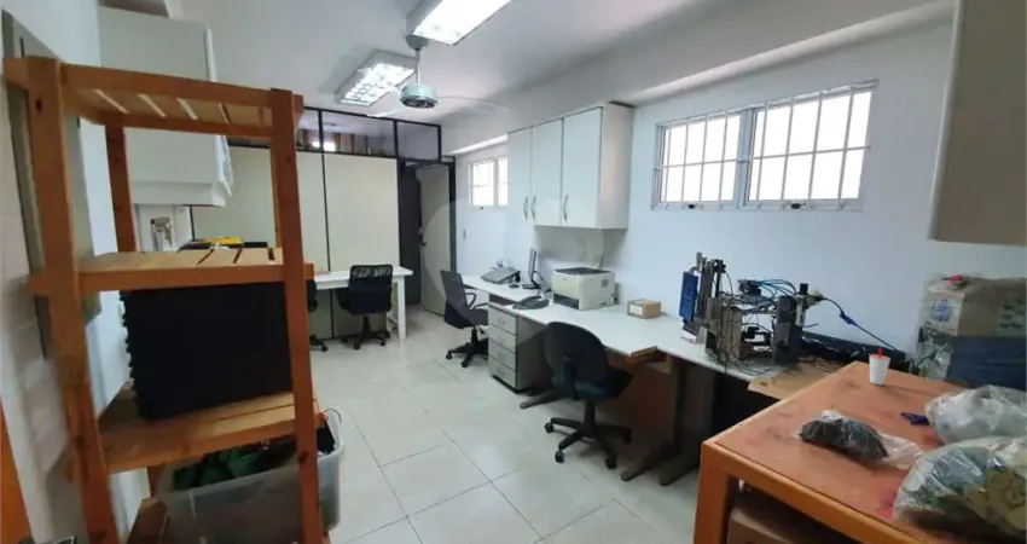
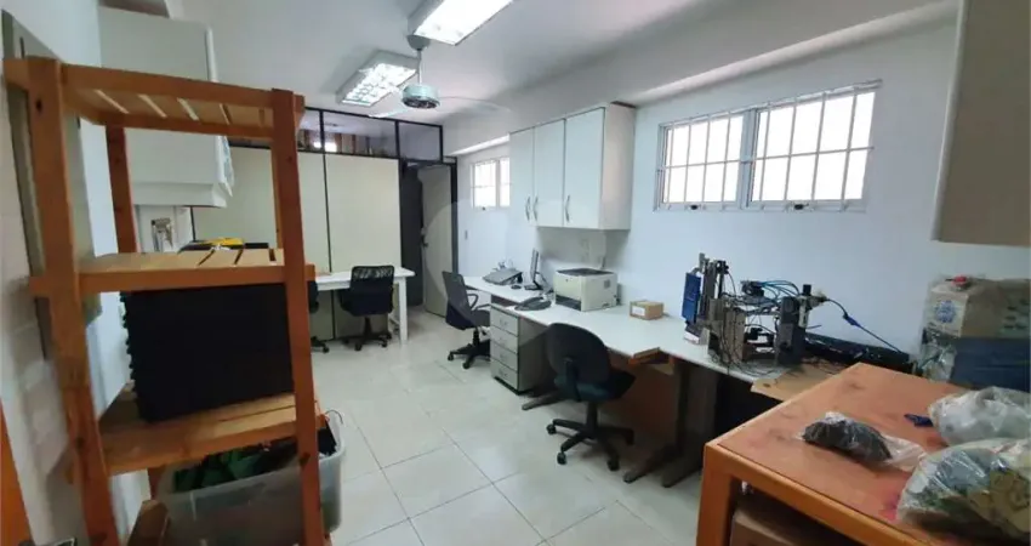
- cup (878, 365)
